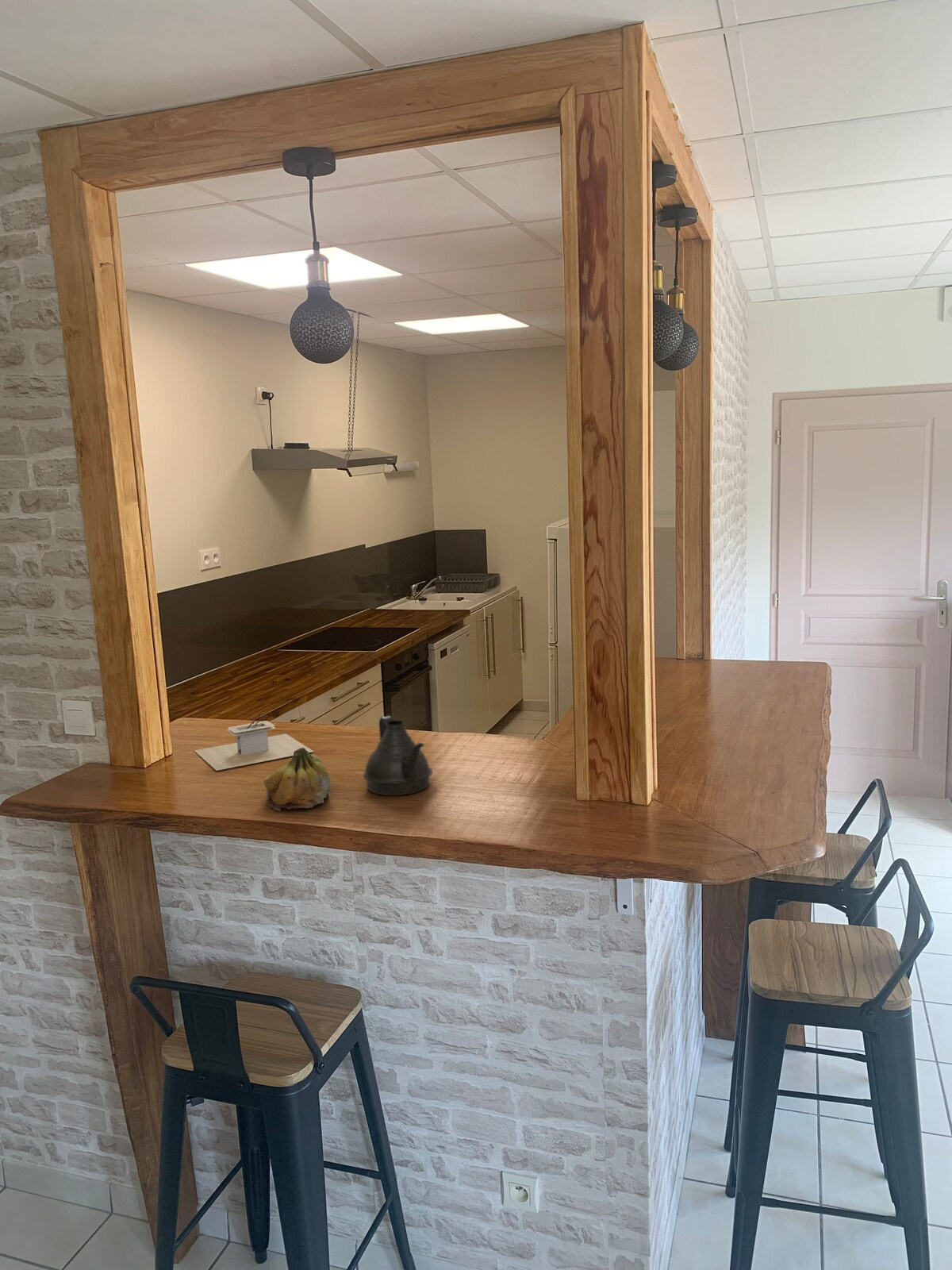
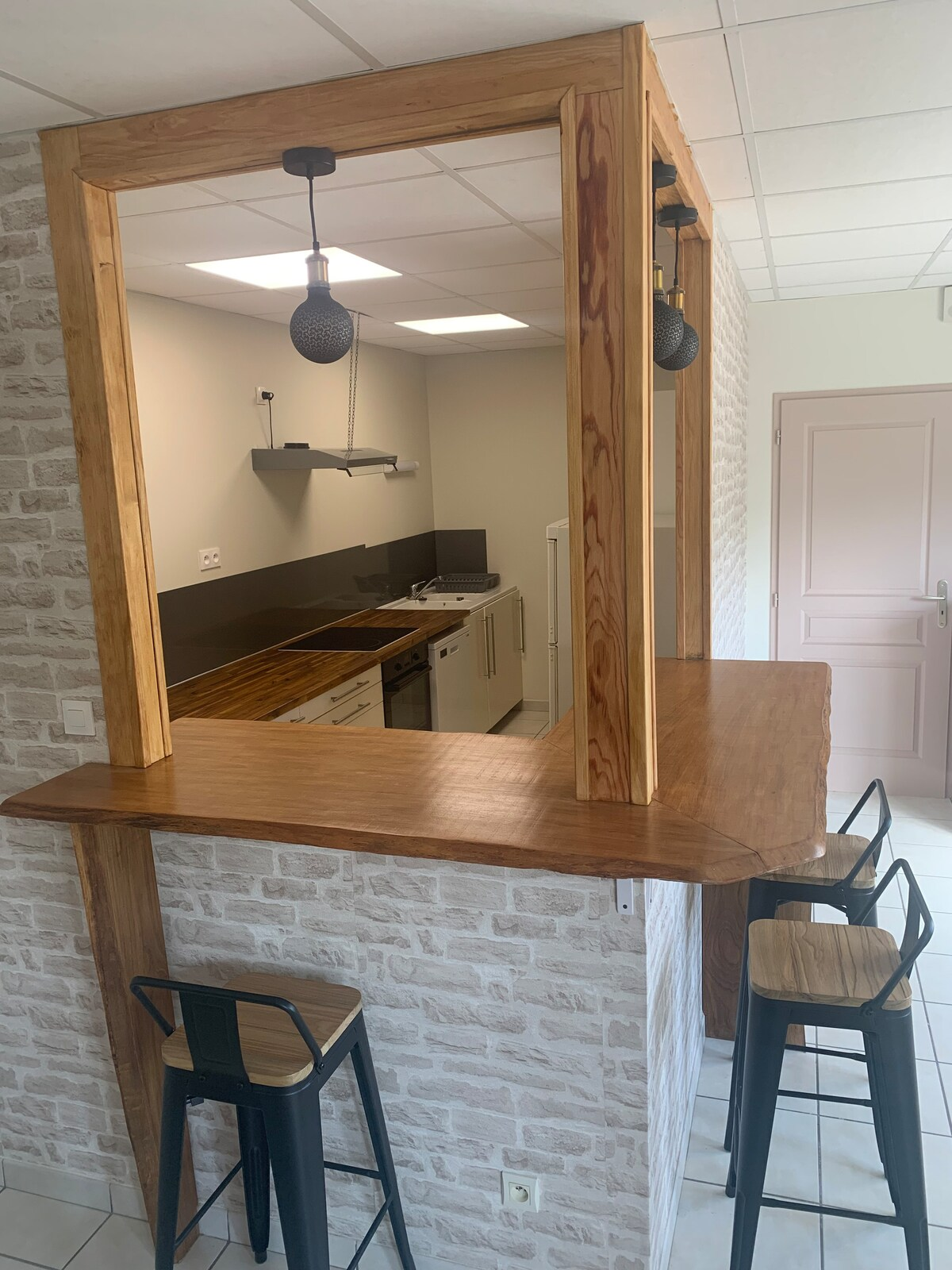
- teapot (401, 757)
- utensil holder (251, 733)
- fruit (295, 770)
